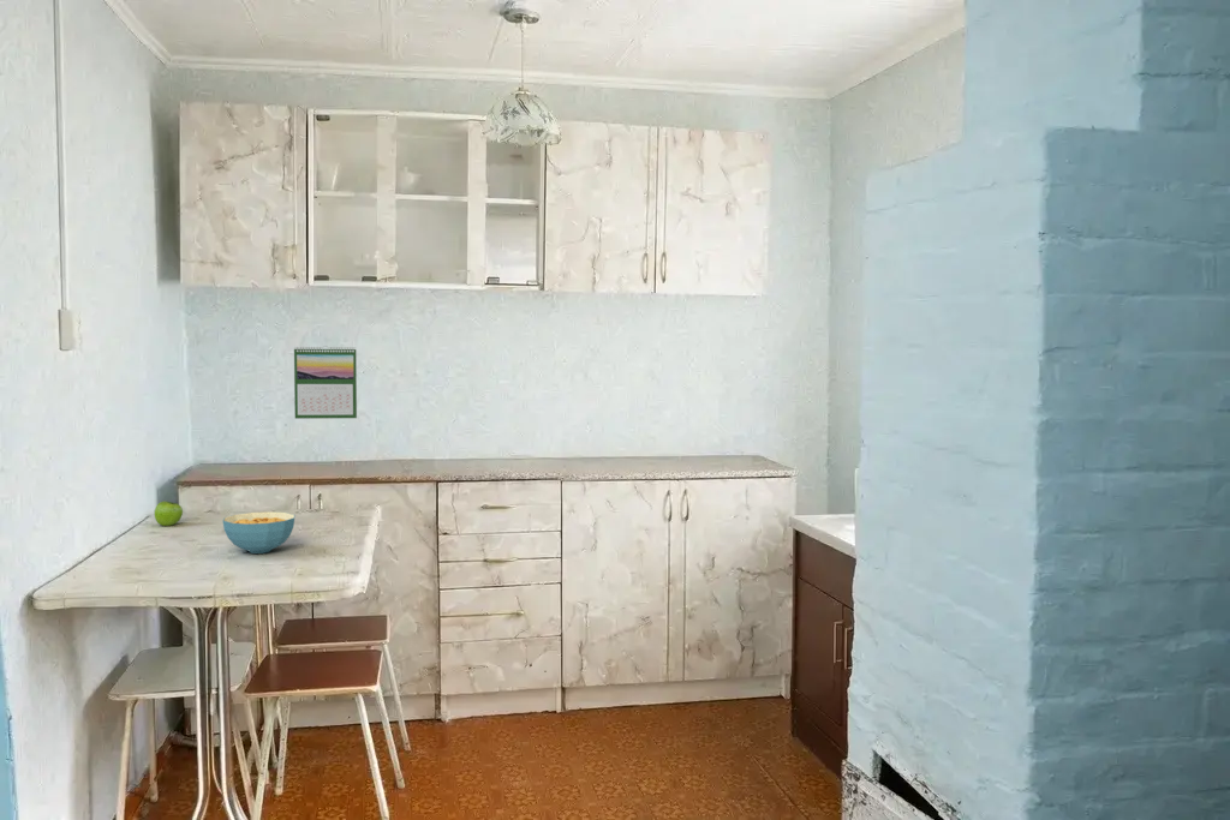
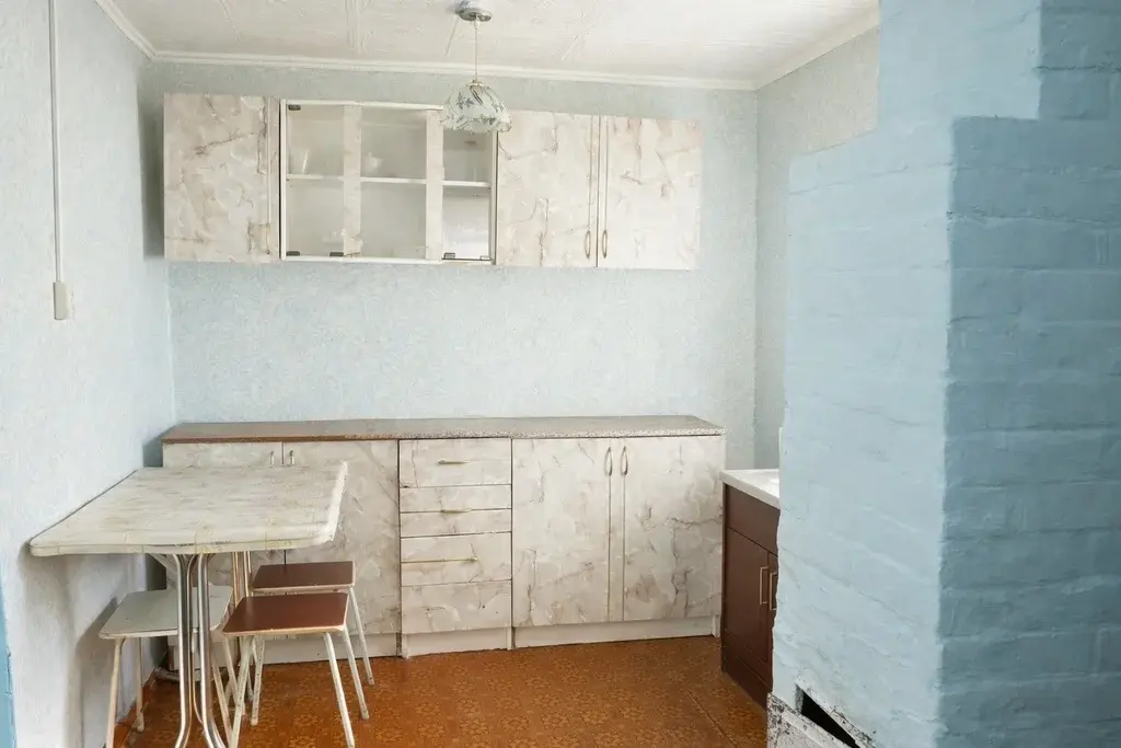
- calendar (326, 382)
- fruit (168, 513)
- cereal bowl (259, 534)
